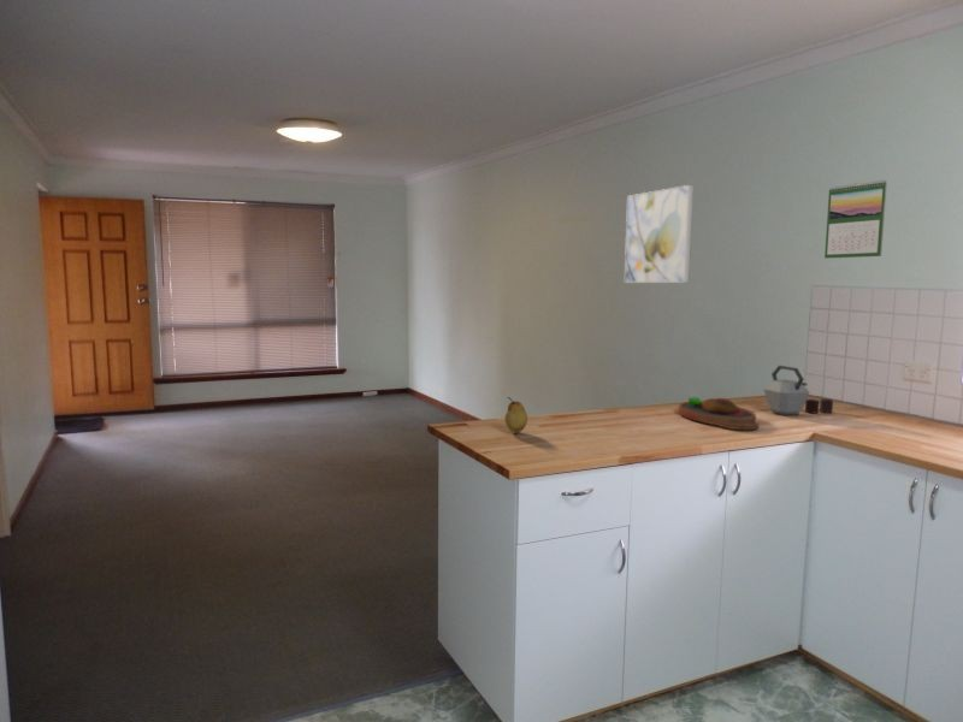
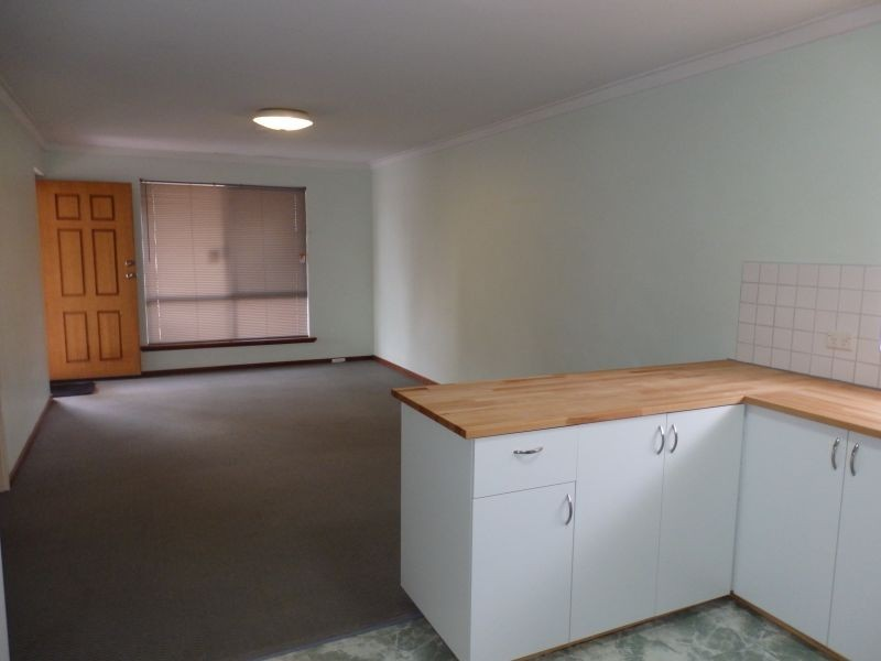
- kettle (802, 390)
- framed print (656, 237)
- calendar (853, 219)
- fruit (515, 414)
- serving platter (715, 407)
